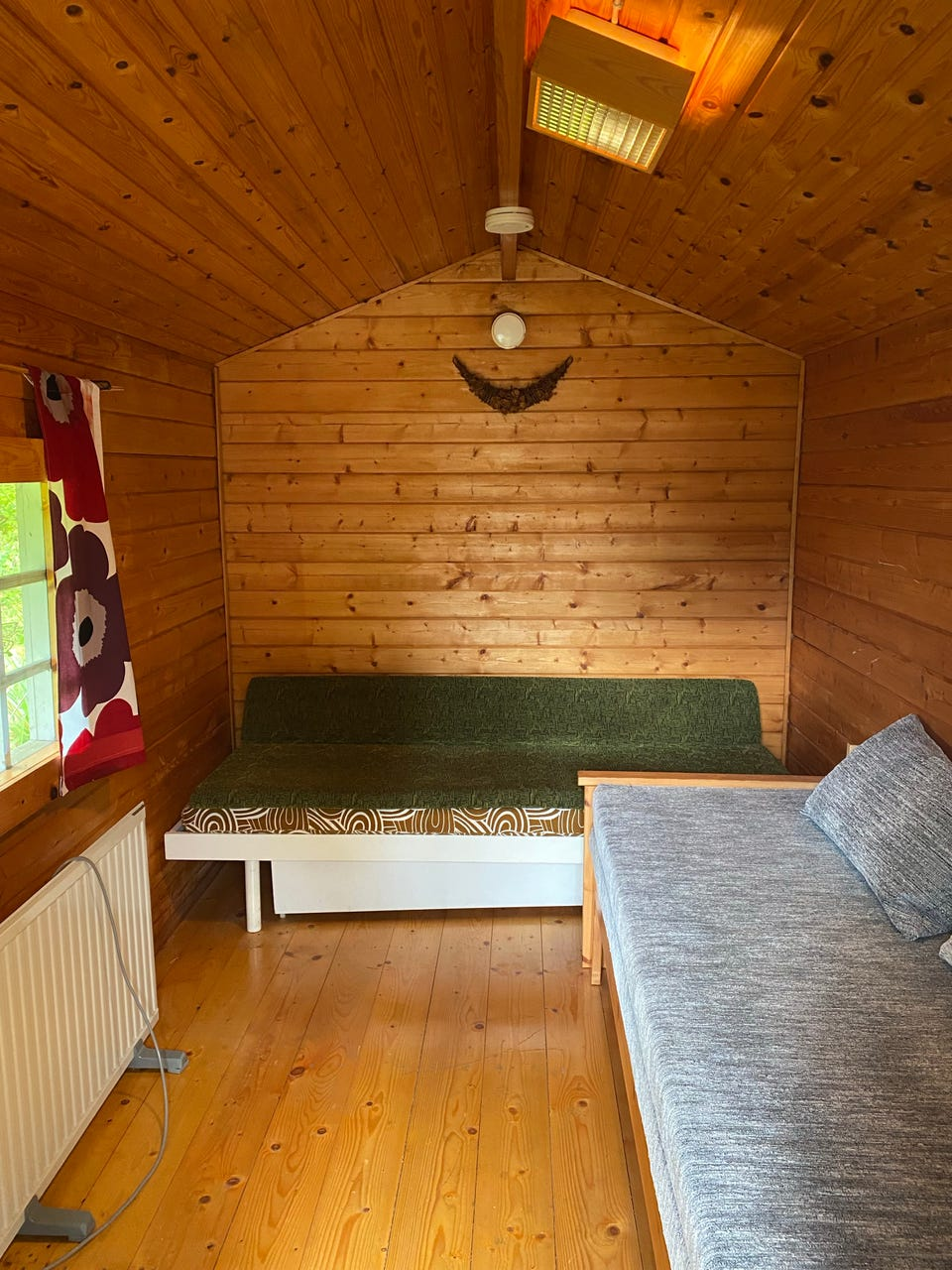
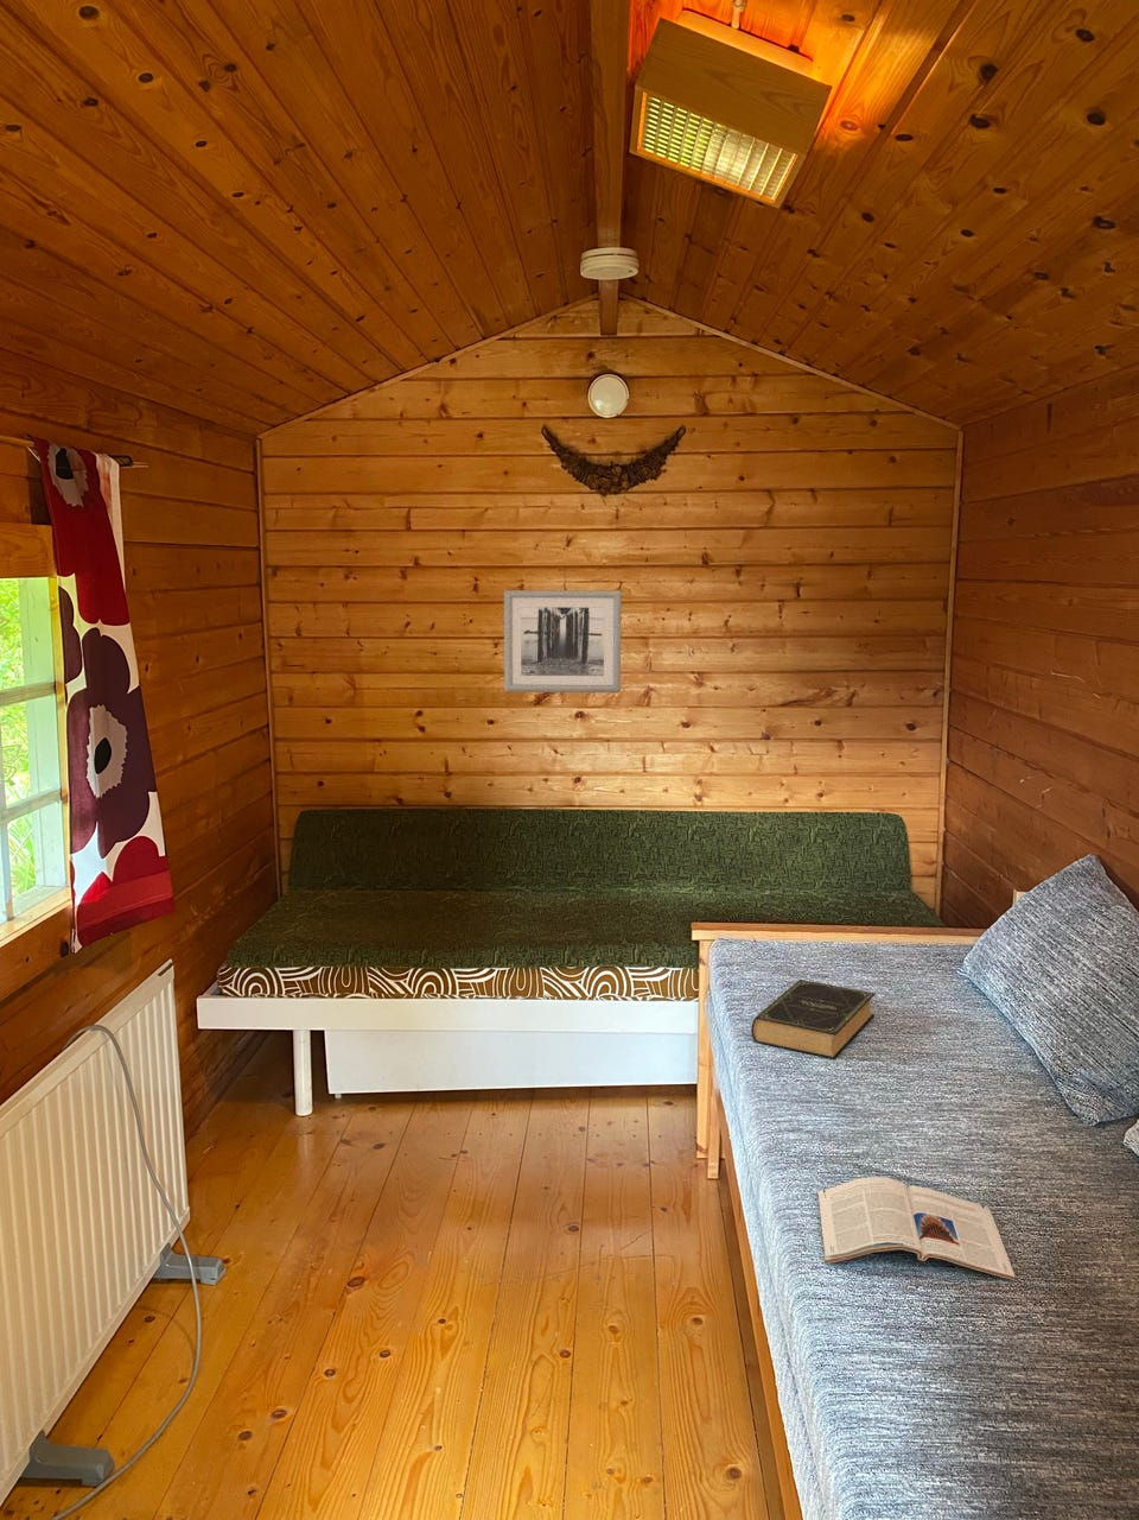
+ magazine (910, 1222)
+ book (814, 1016)
+ wall art (562, 642)
